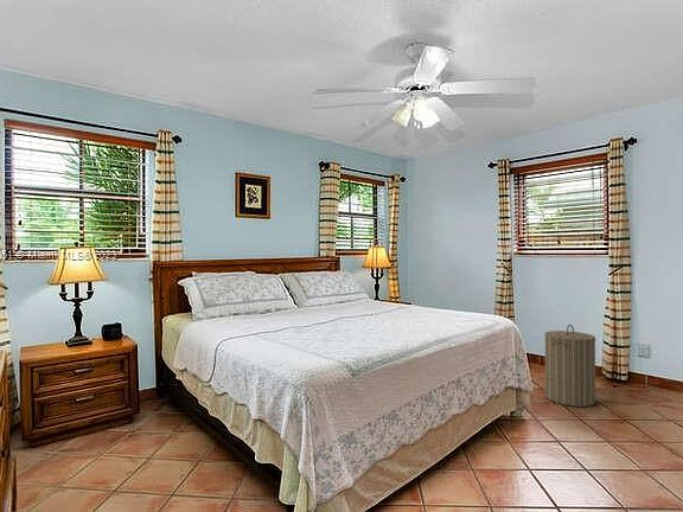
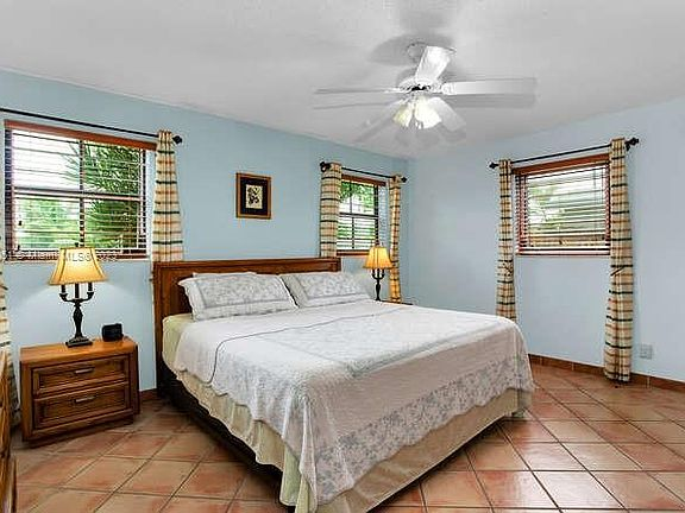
- laundry hamper (569, 361)
